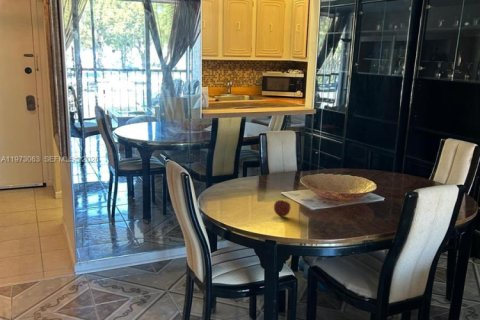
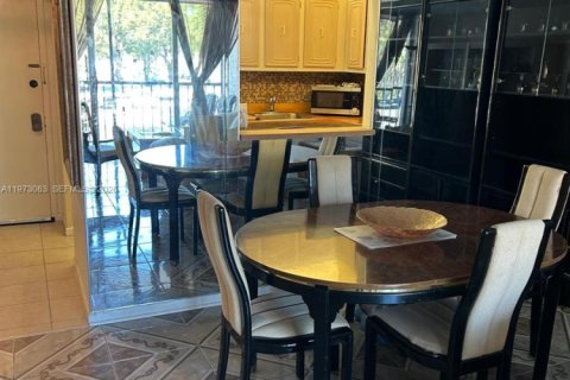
- fruit (281, 208)
